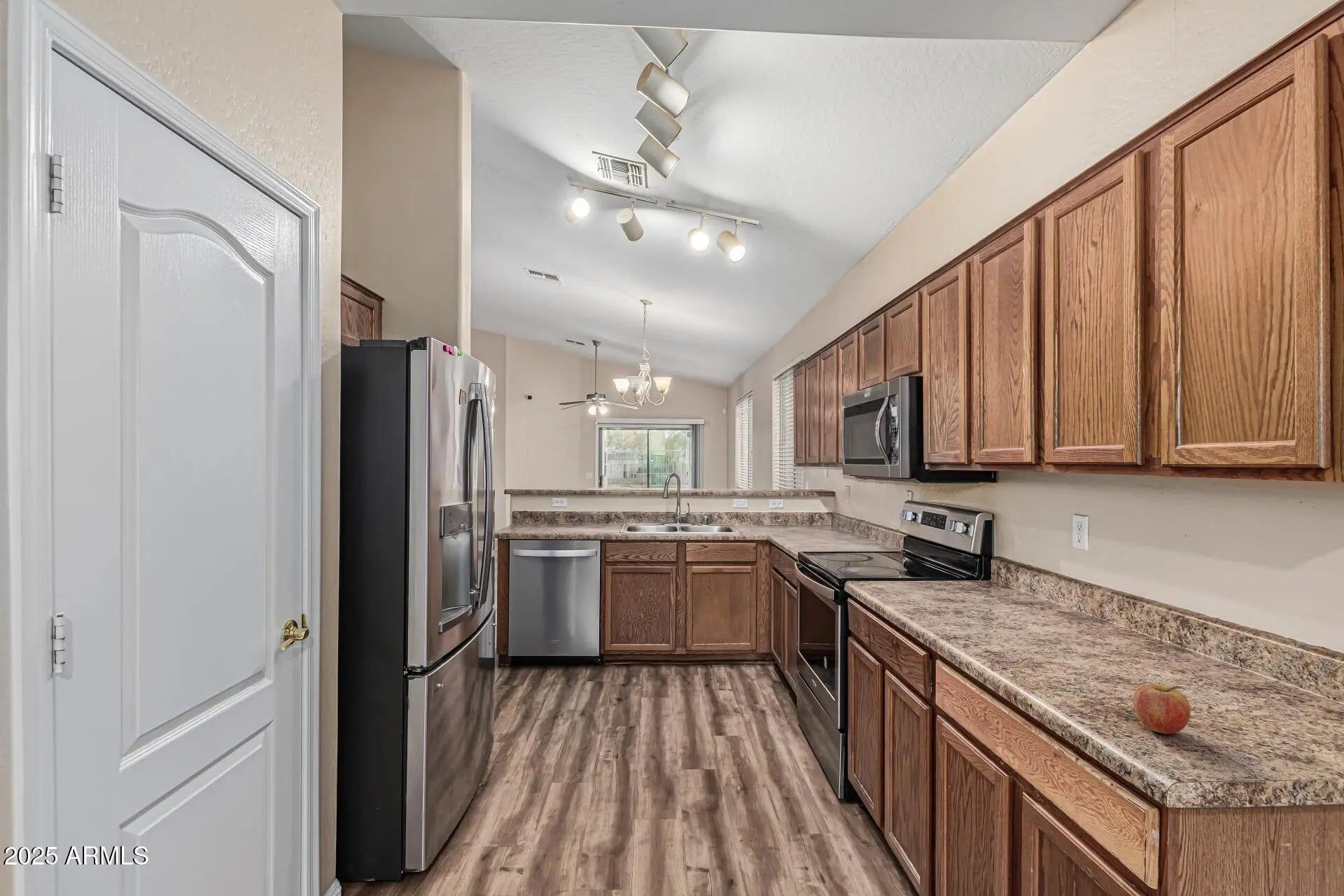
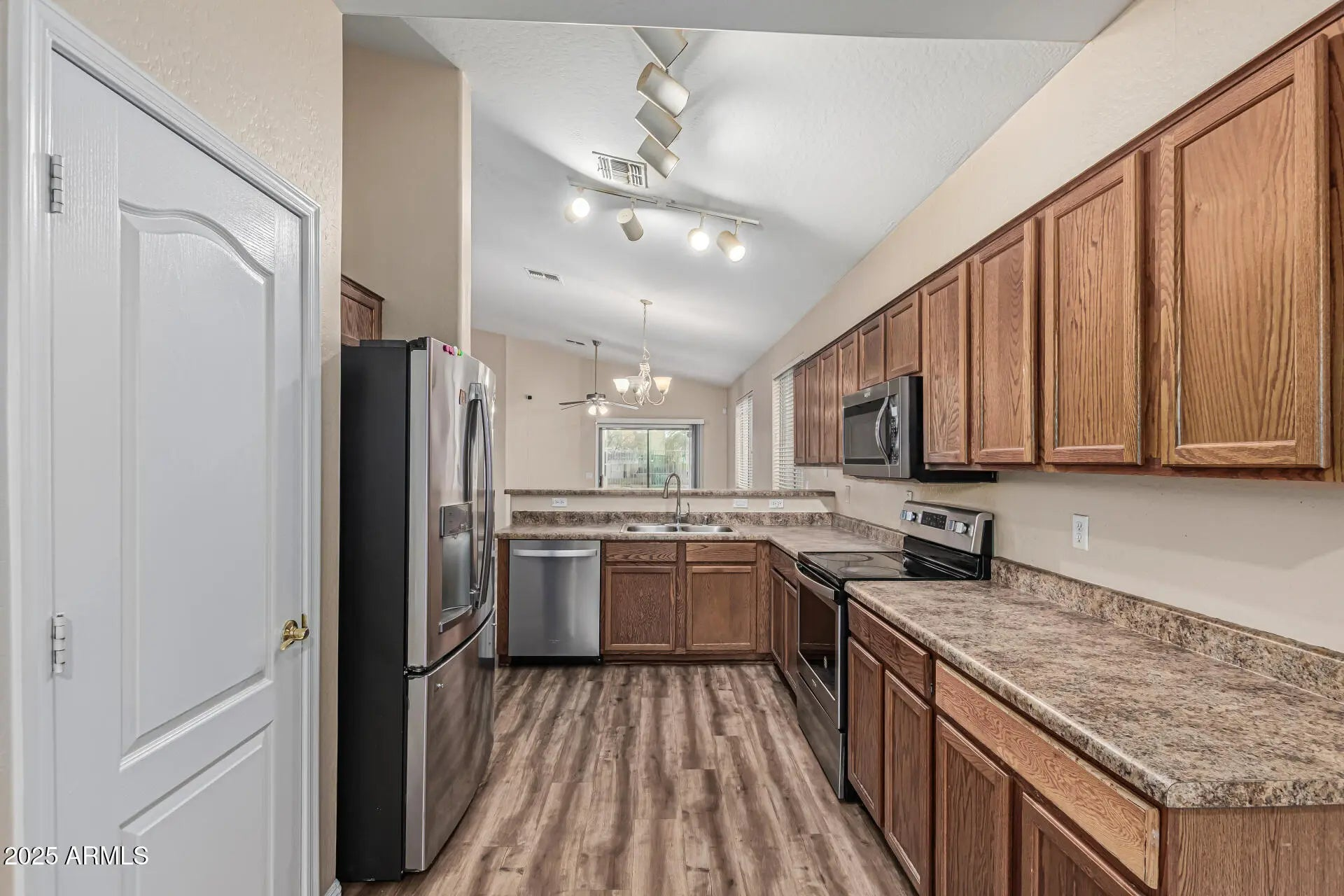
- fruit (1161, 707)
